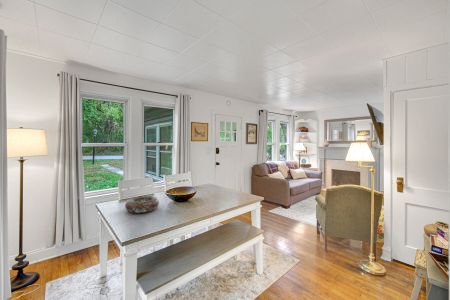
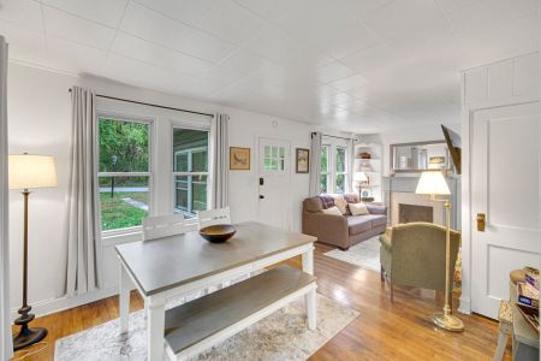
- decorative bowl (142, 204)
